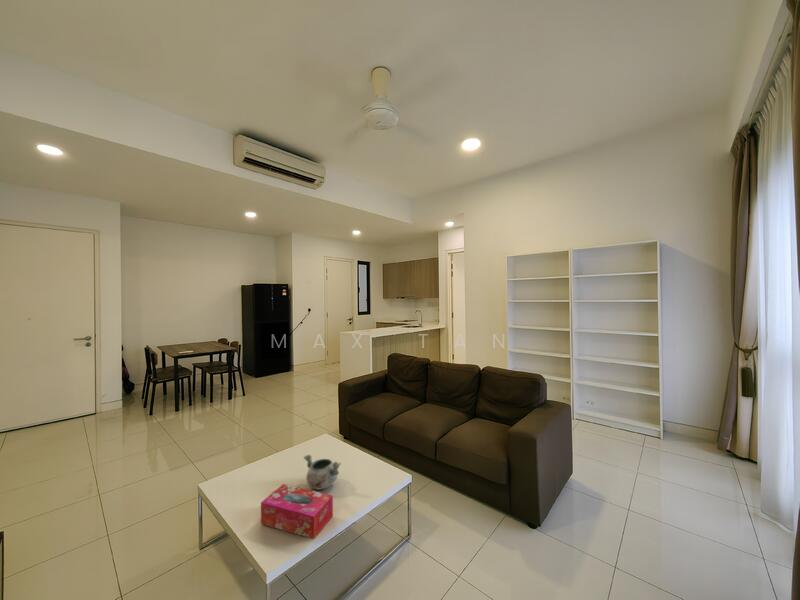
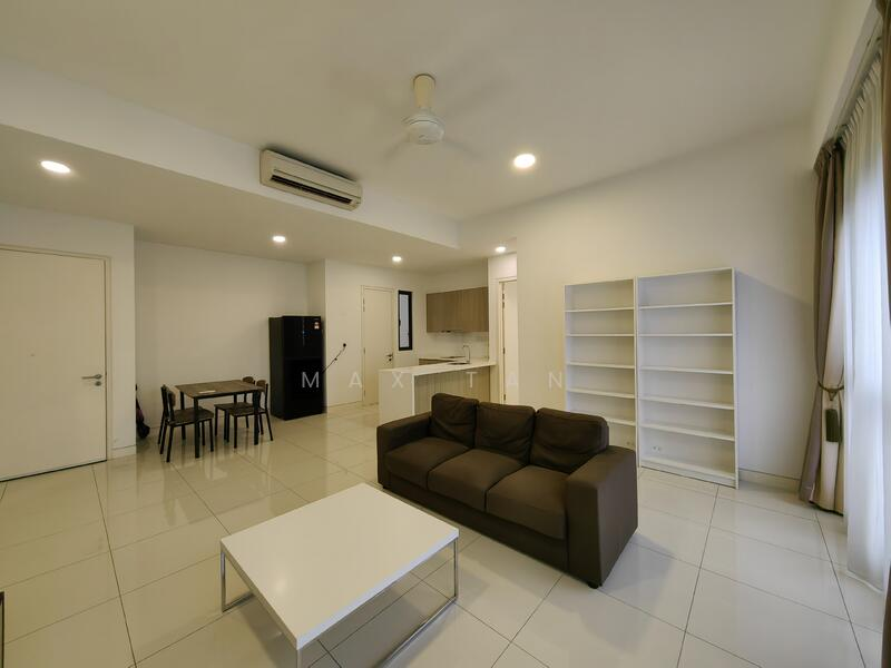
- decorative bowl (321, 471)
- tissue box (297, 509)
